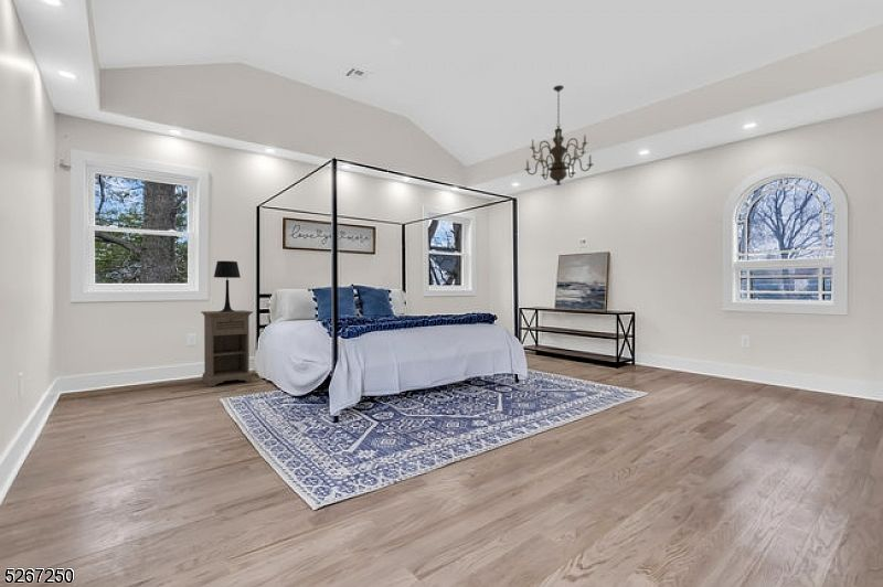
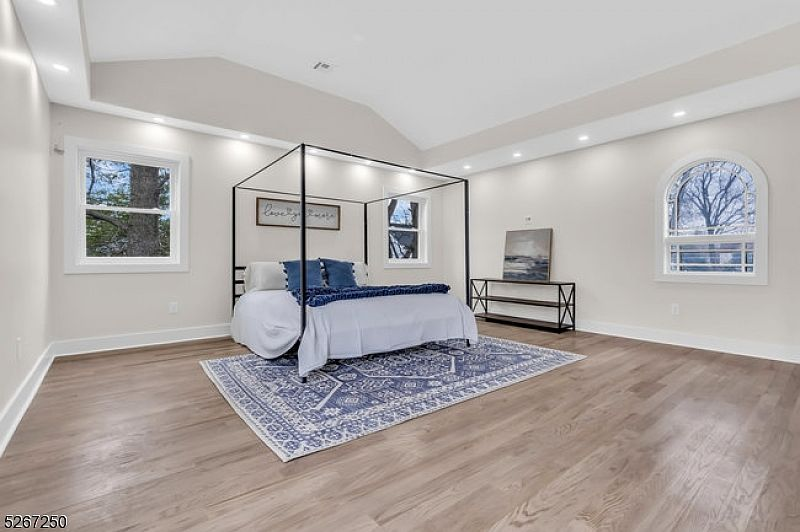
- chandelier (557, 136)
- nightstand (226, 345)
- table lamp (226, 286)
